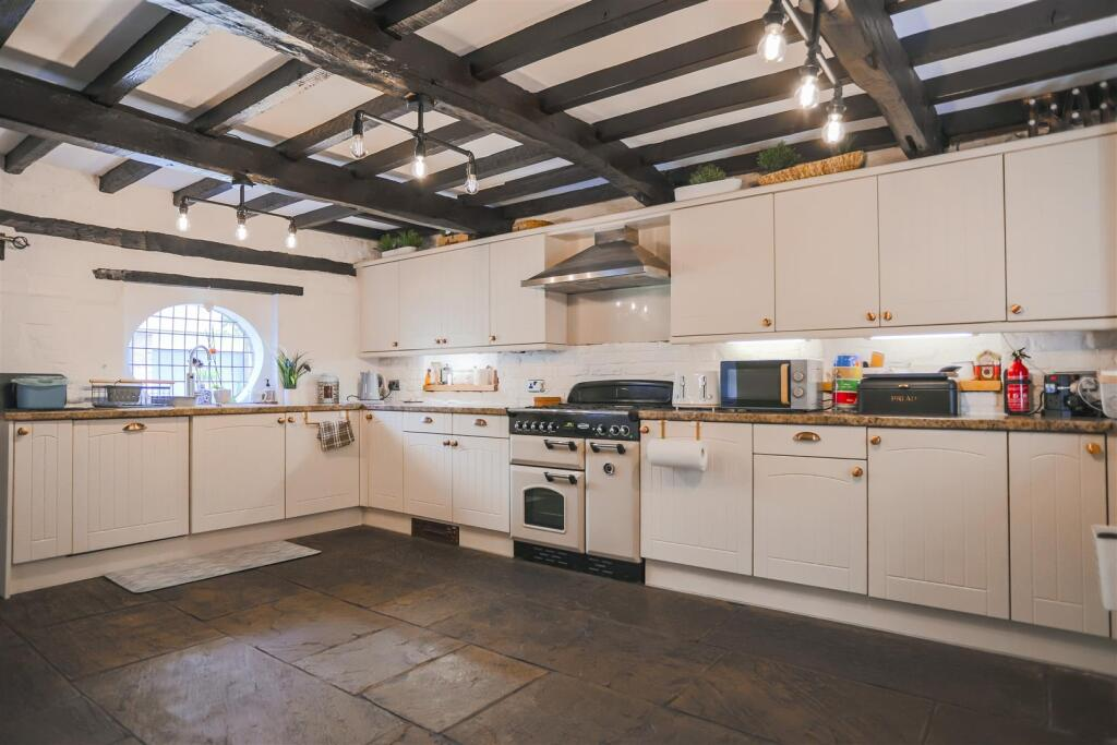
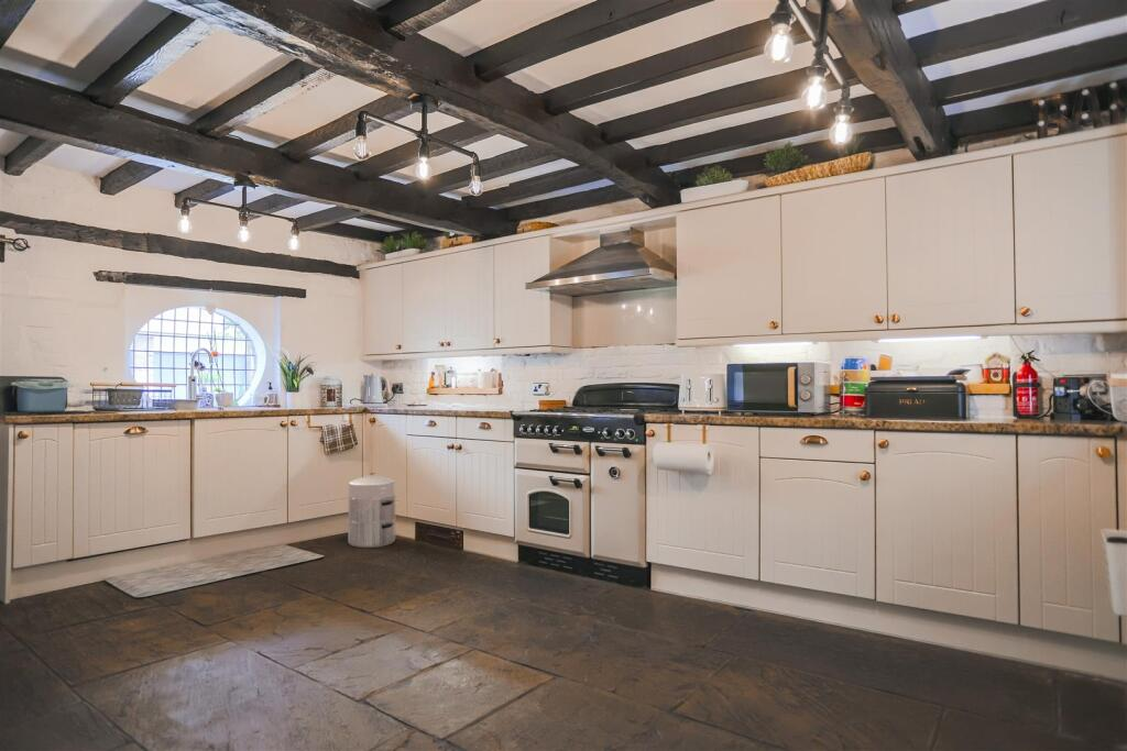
+ waste bin (372, 507)
